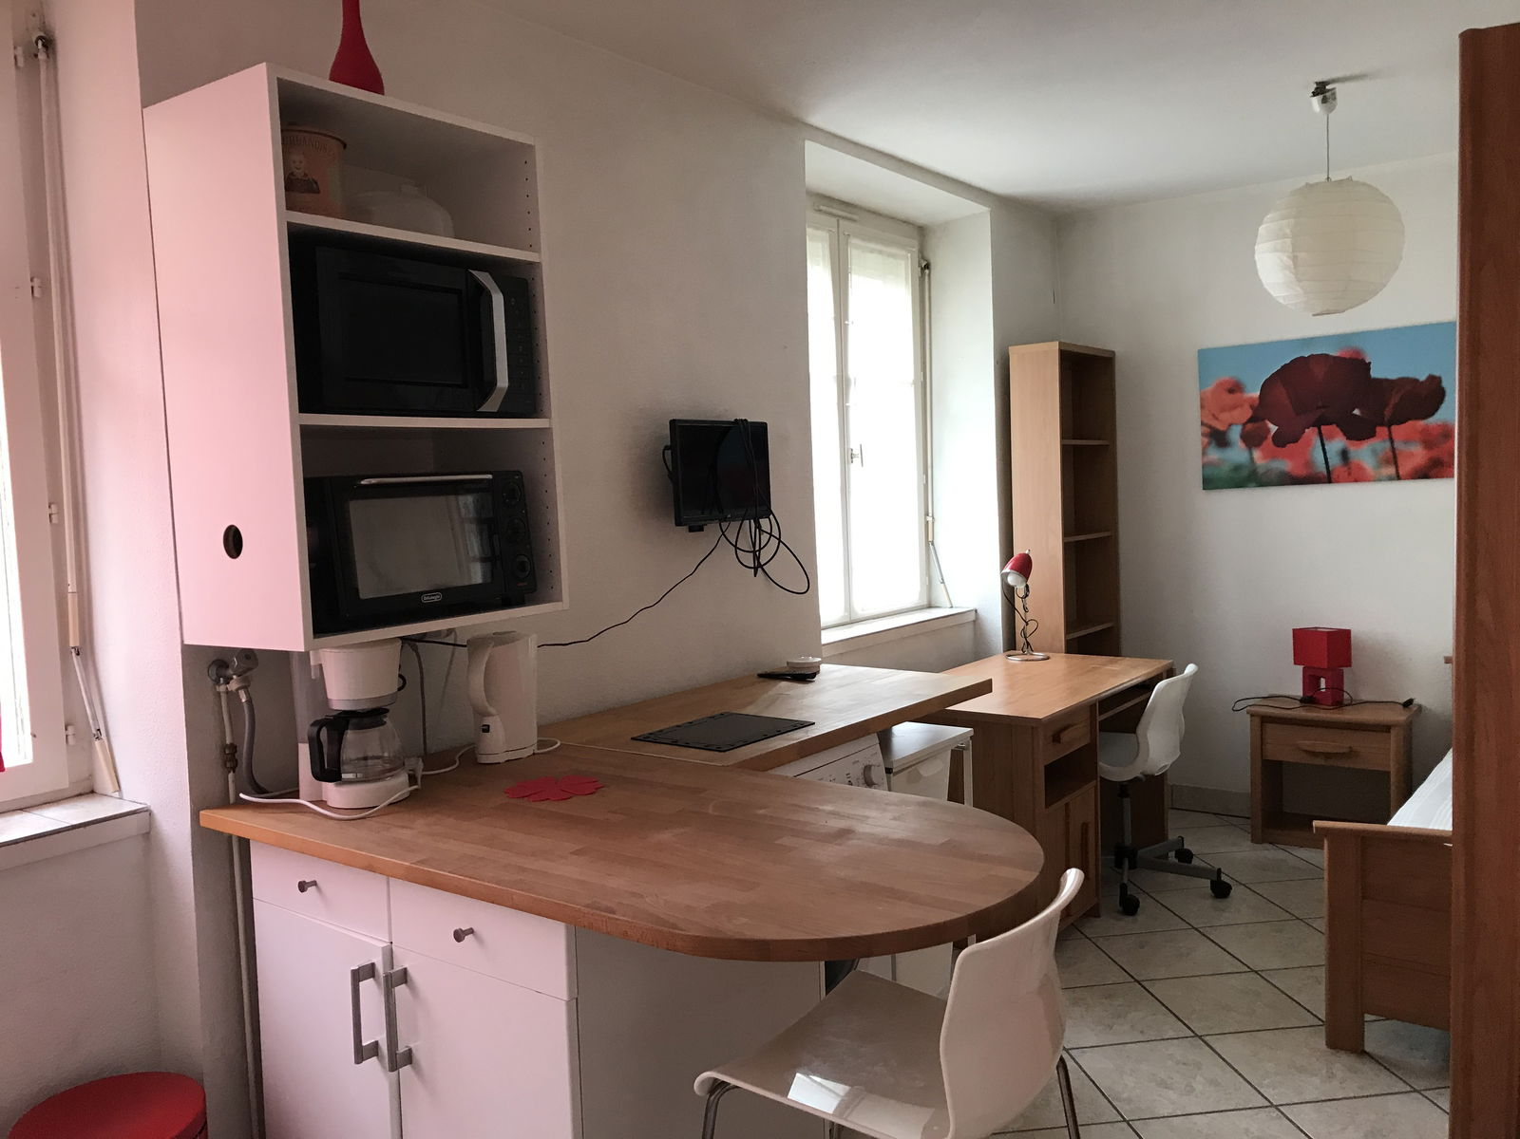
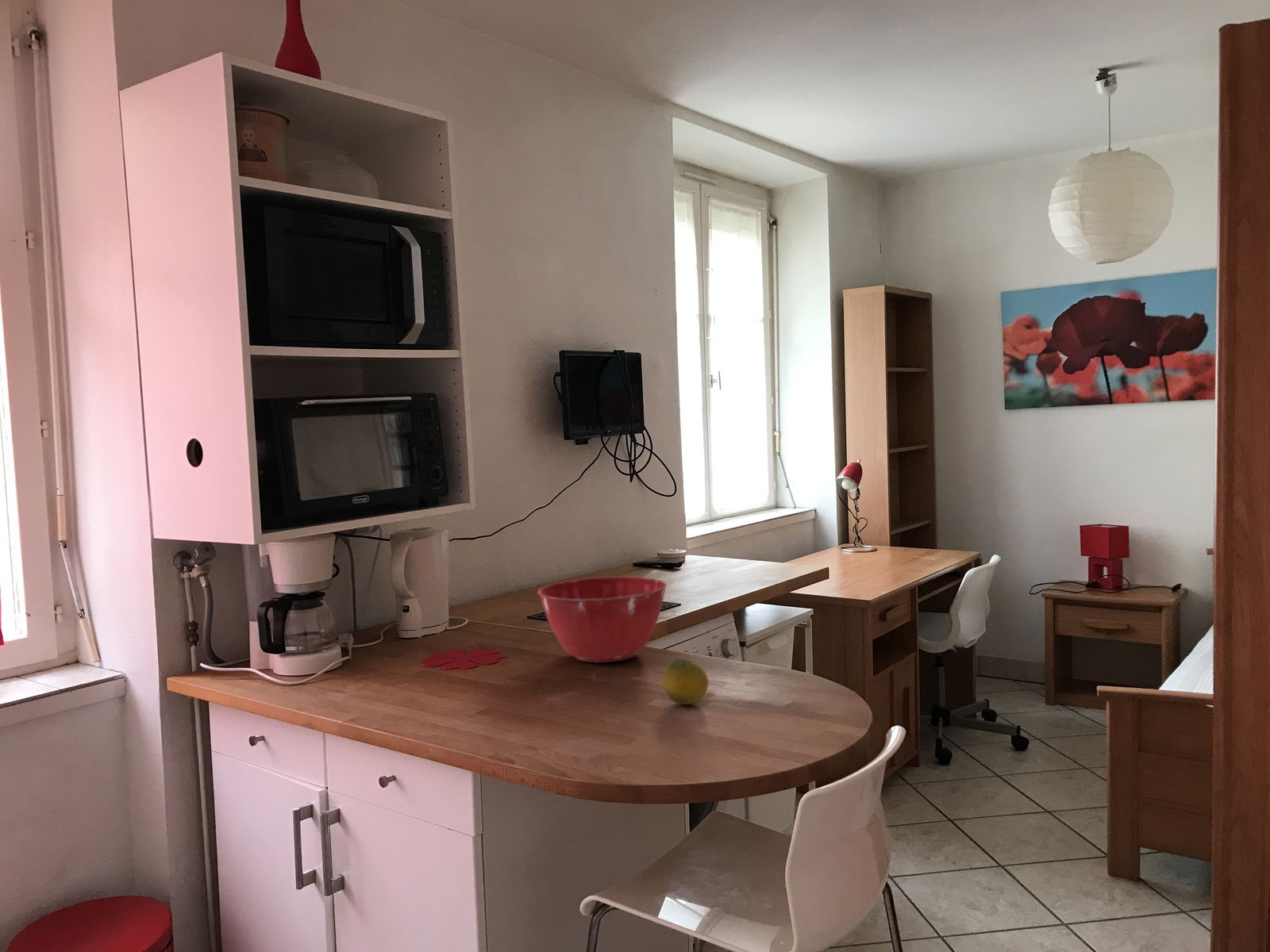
+ fruit (685, 681)
+ mixing bowl (603, 620)
